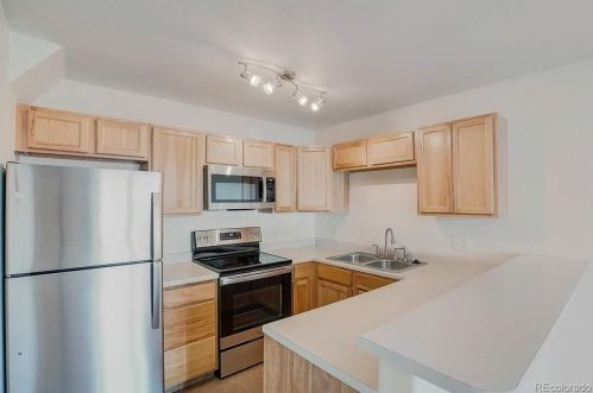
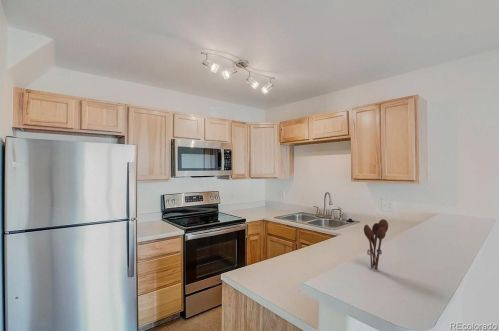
+ utensil holder (375, 244)
